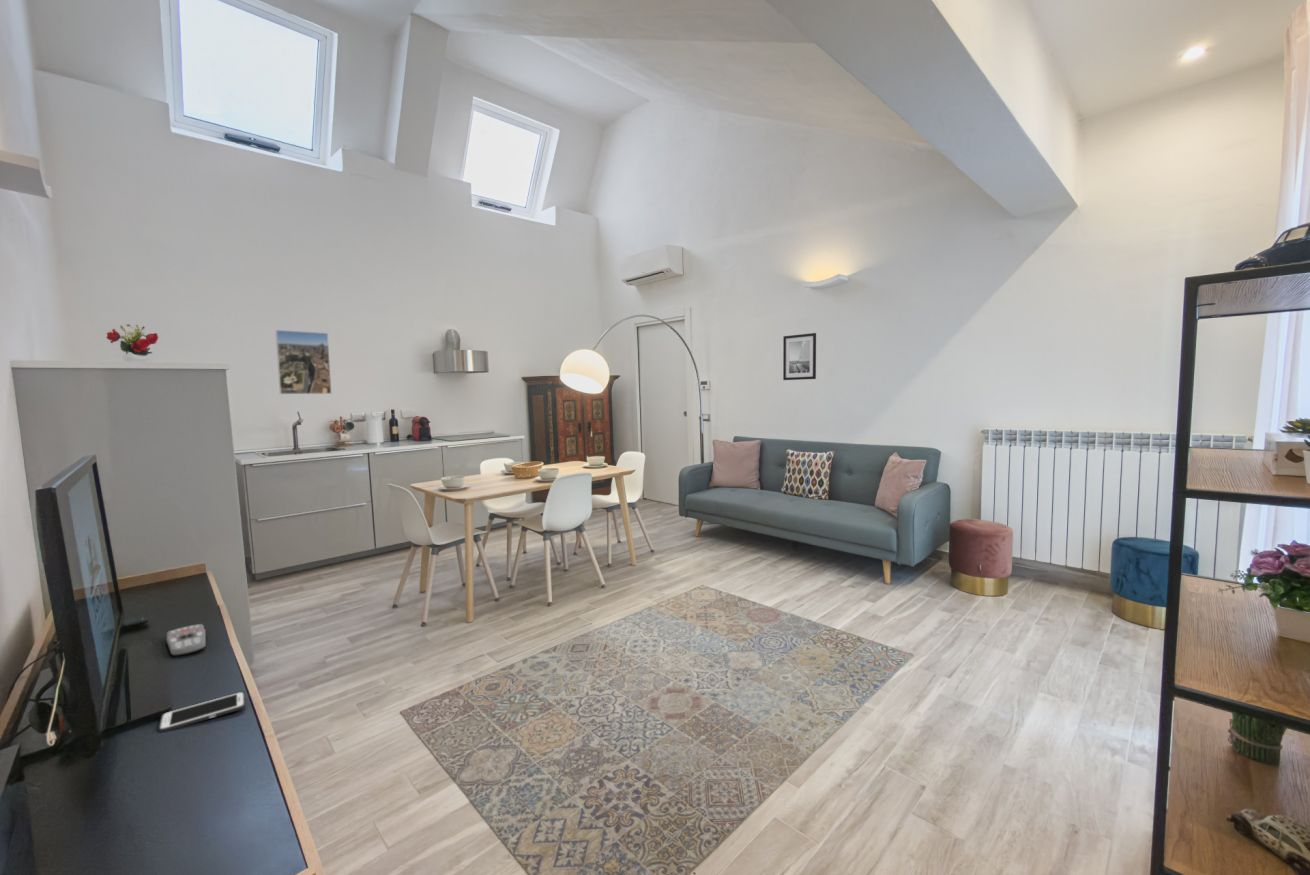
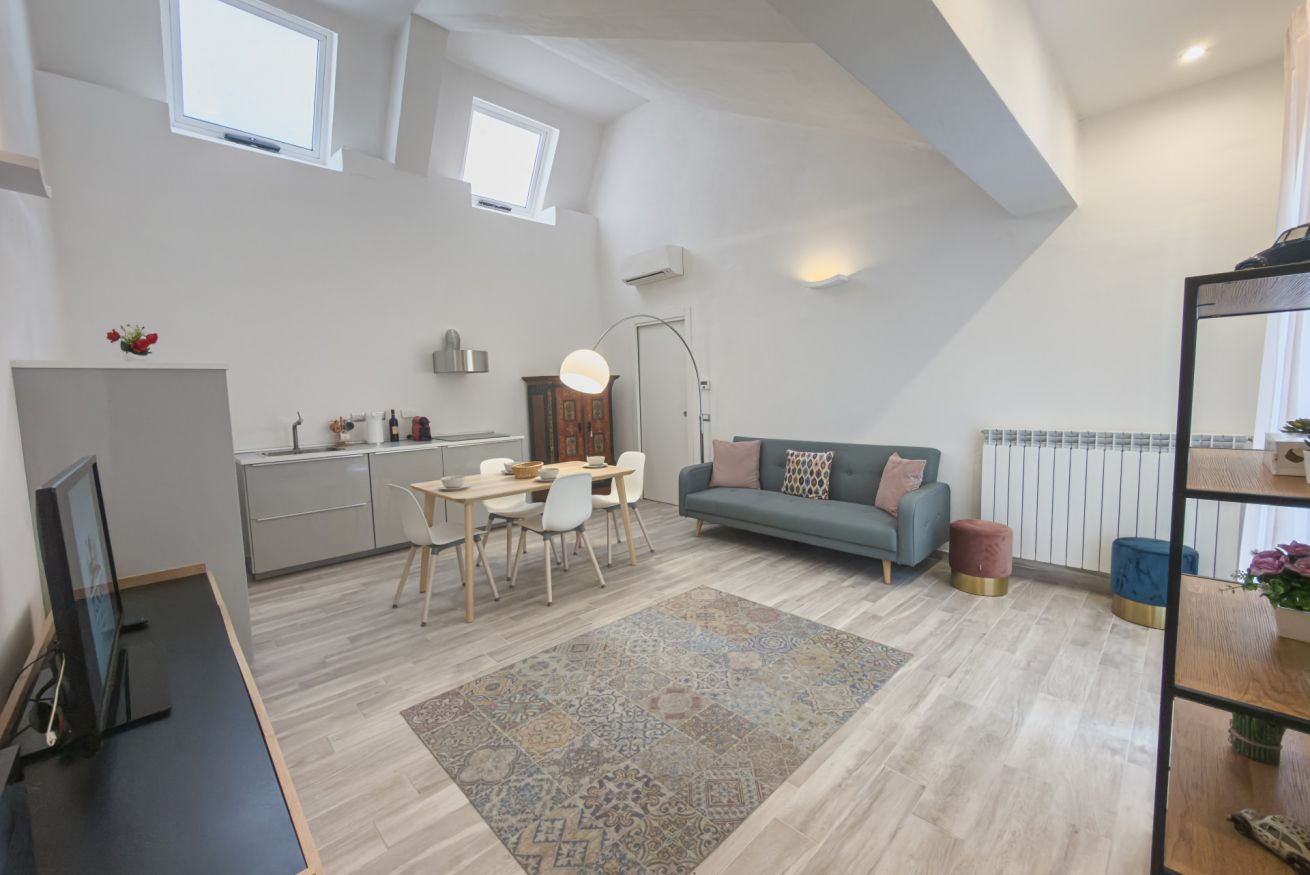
- cell phone (204, 711)
- wall art (799, 357)
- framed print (304, 363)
- remote control (187, 640)
